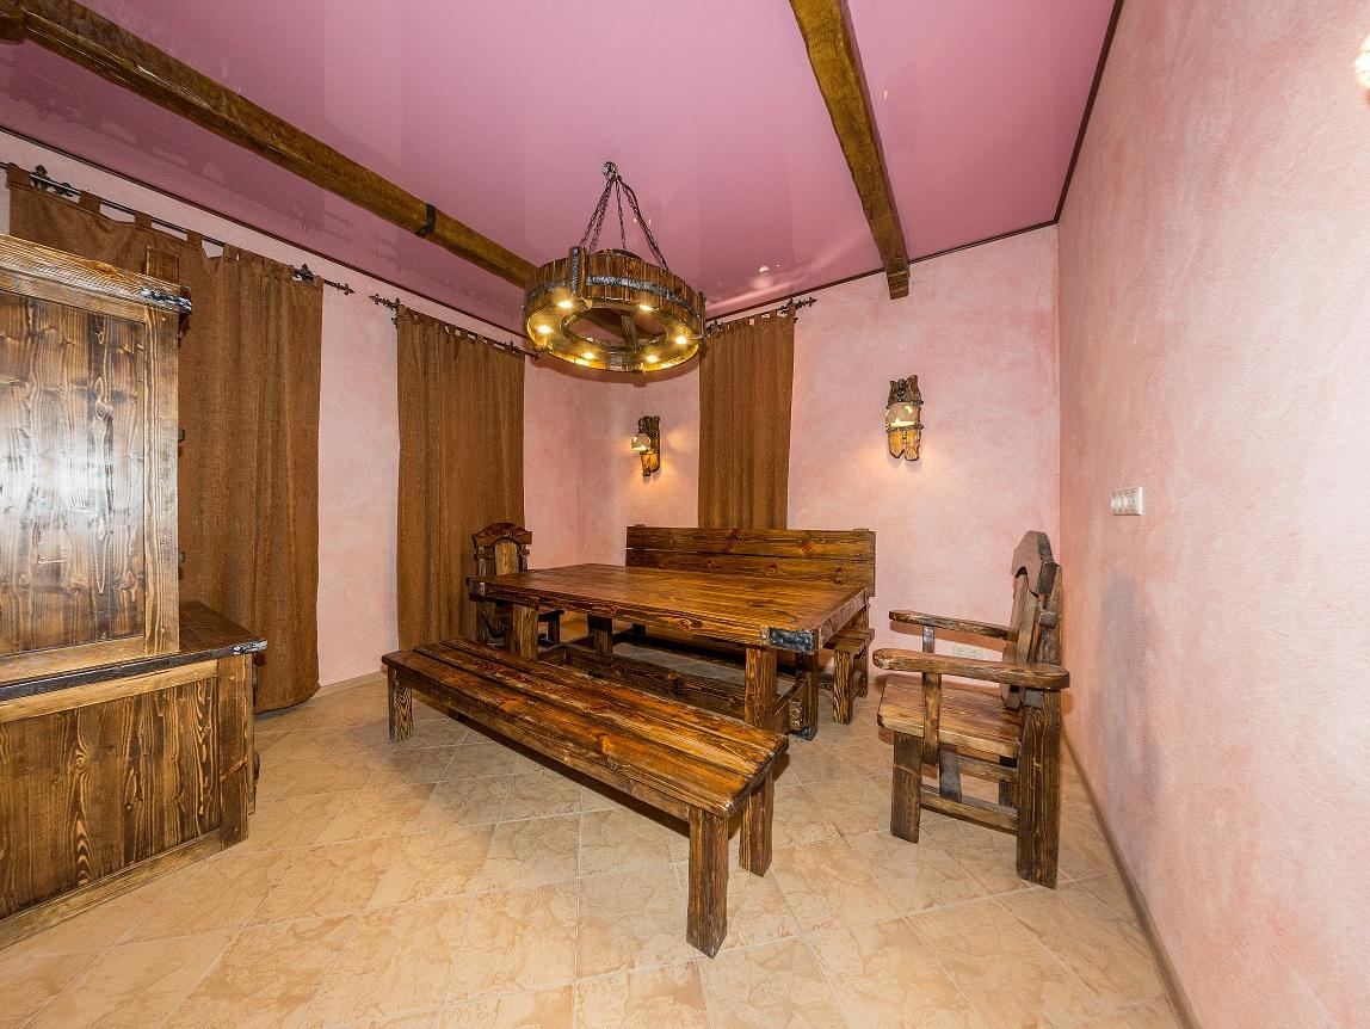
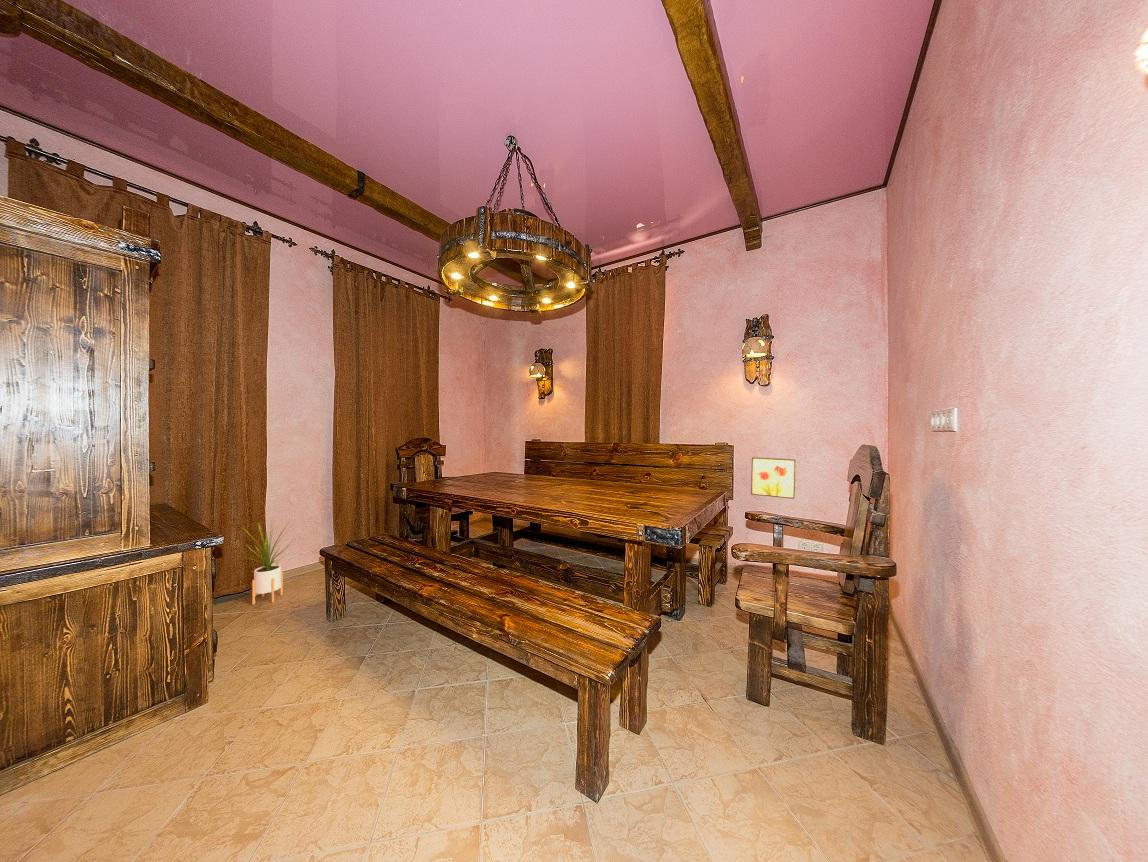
+ house plant (268, 558)
+ wall art (772, 477)
